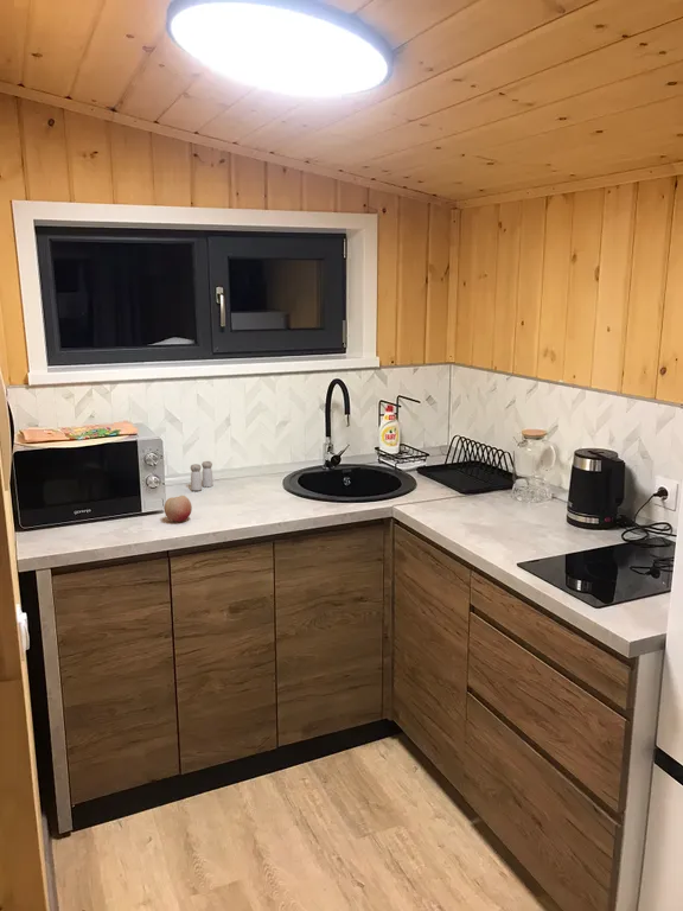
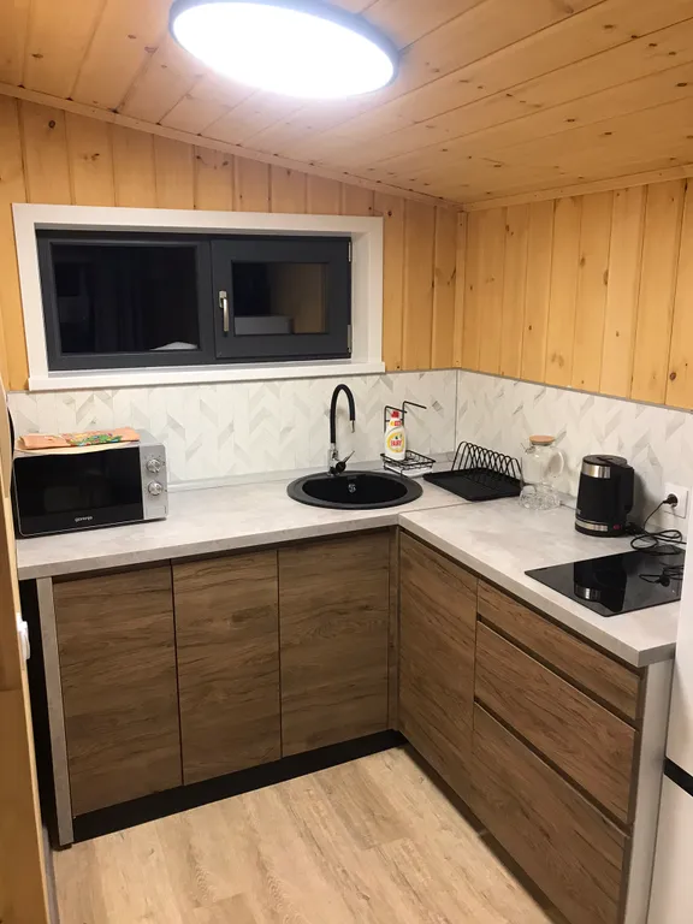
- fruit (178, 508)
- salt and pepper shaker (200, 476)
